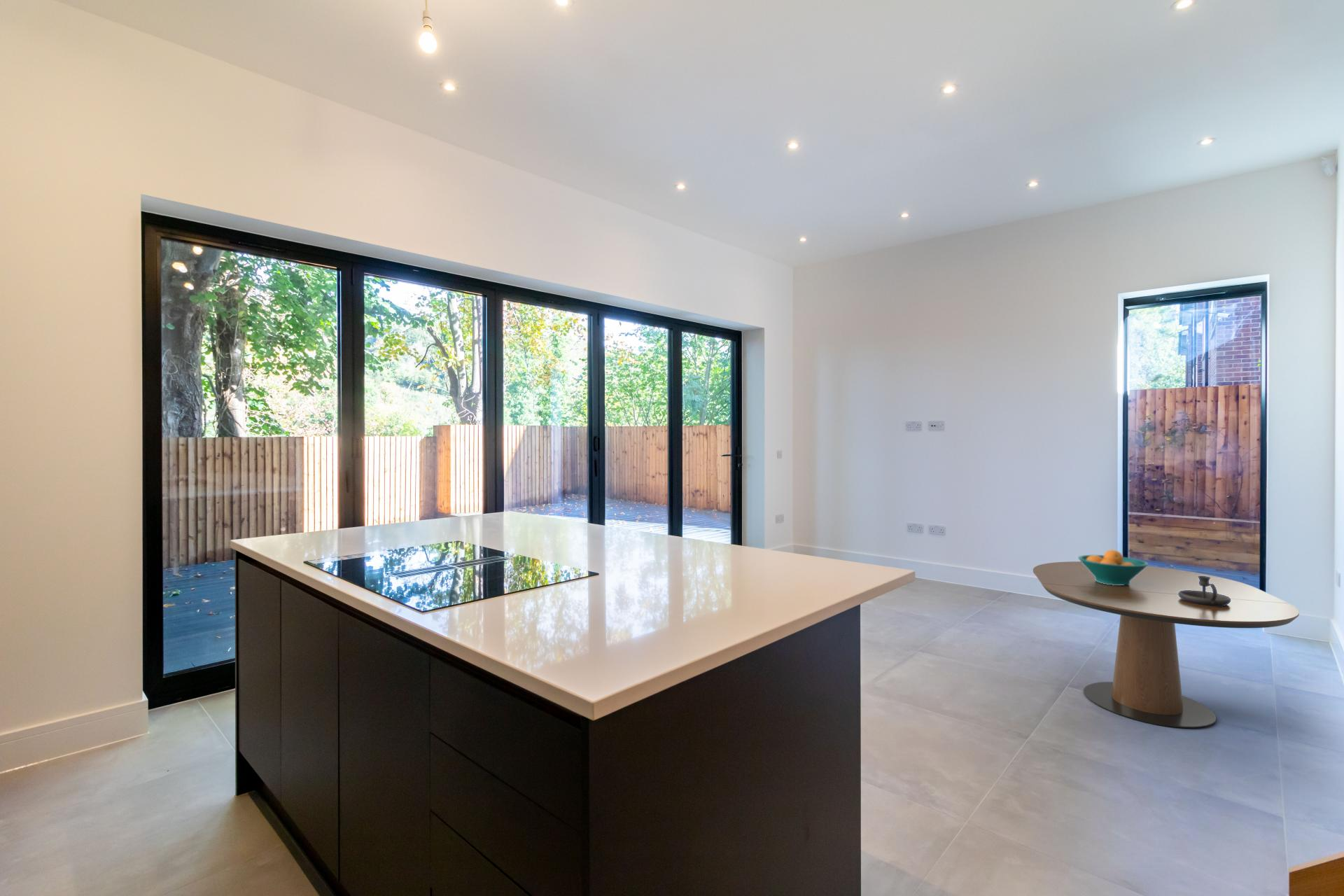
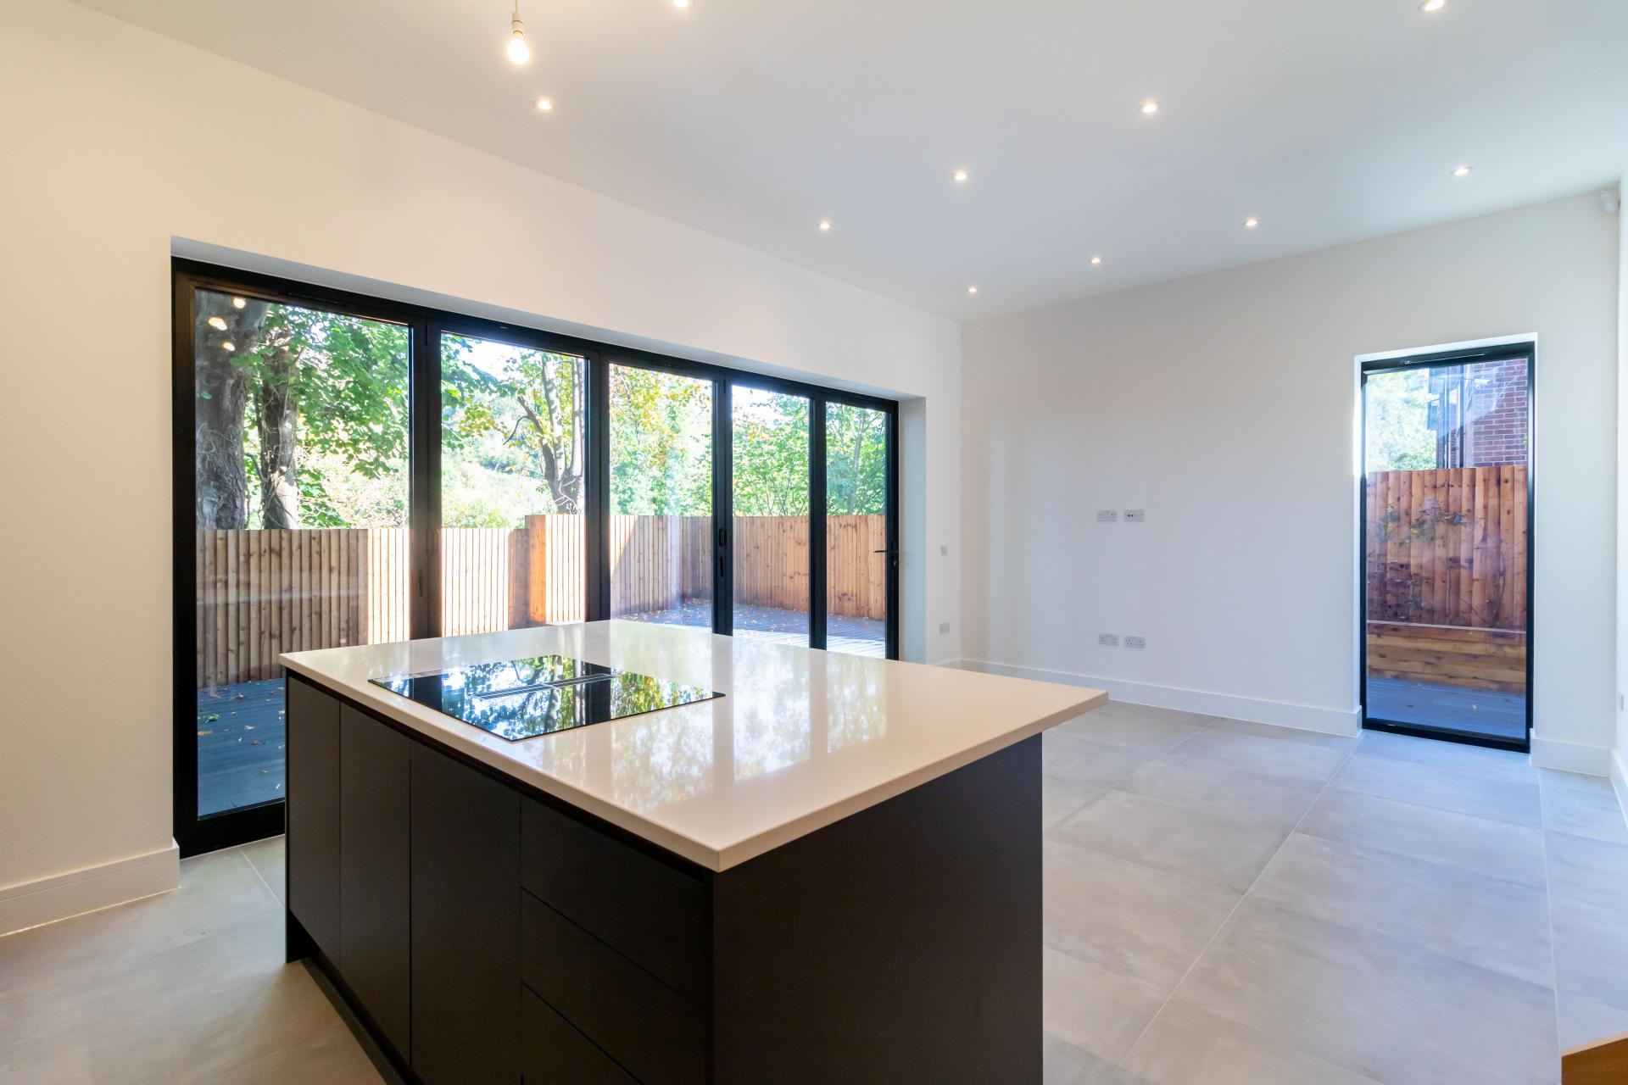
- dining table (1166, 646)
- fruit bowl (1112, 566)
- candlestick (1205, 589)
